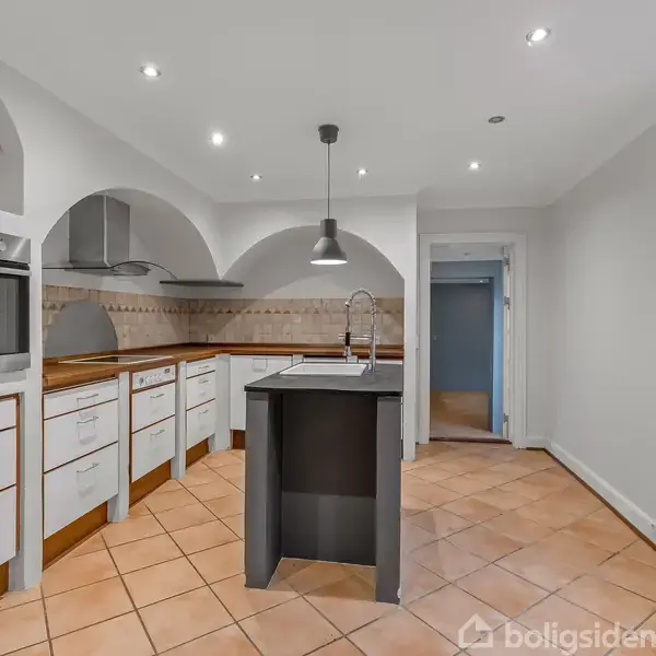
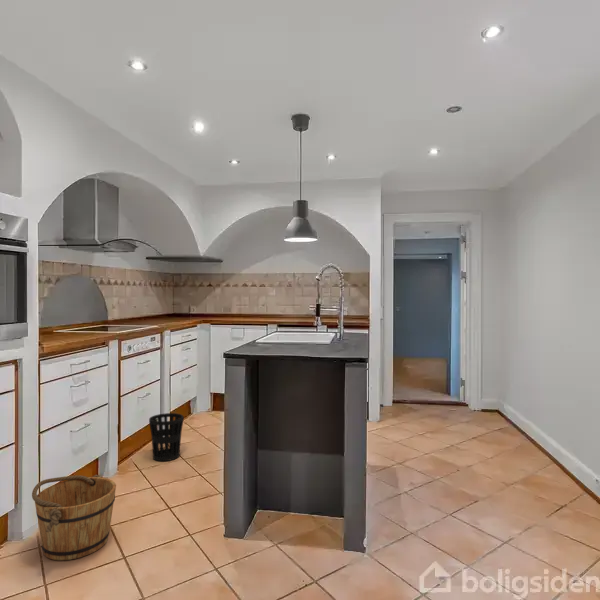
+ wastebasket (166, 436)
+ bucket (75, 512)
